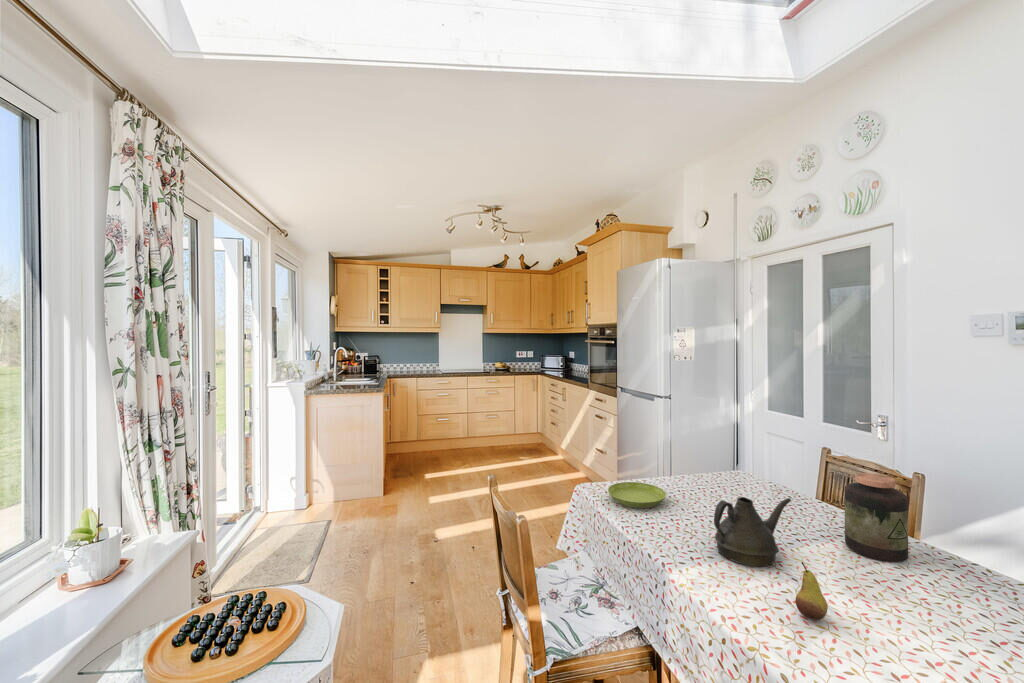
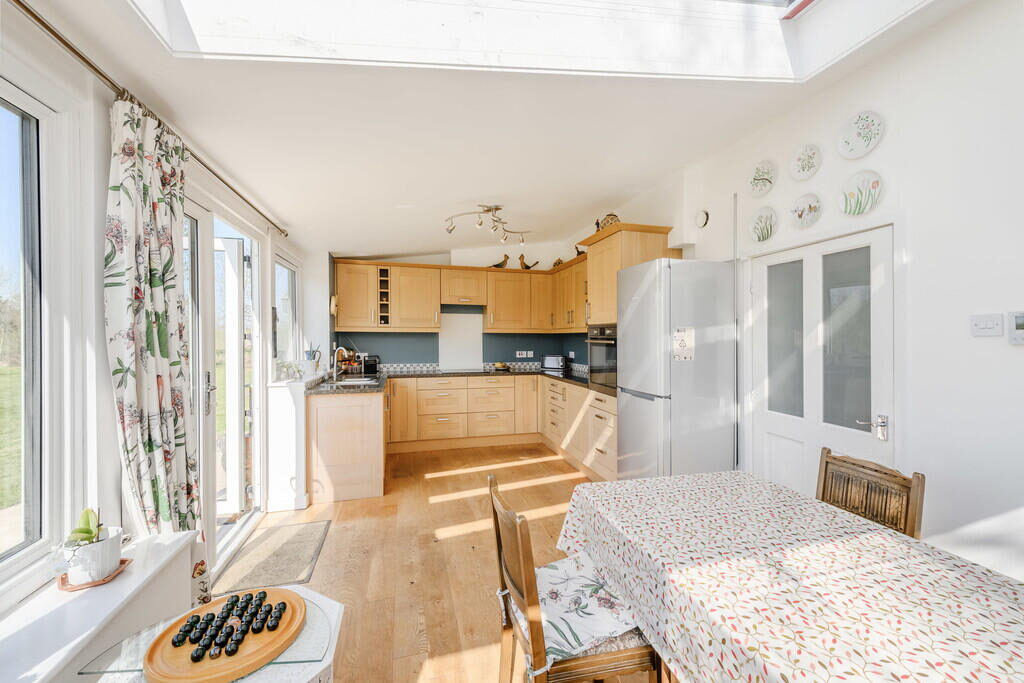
- jar (875, 513)
- saucer (636, 495)
- teapot (755, 525)
- fruit (811, 588)
